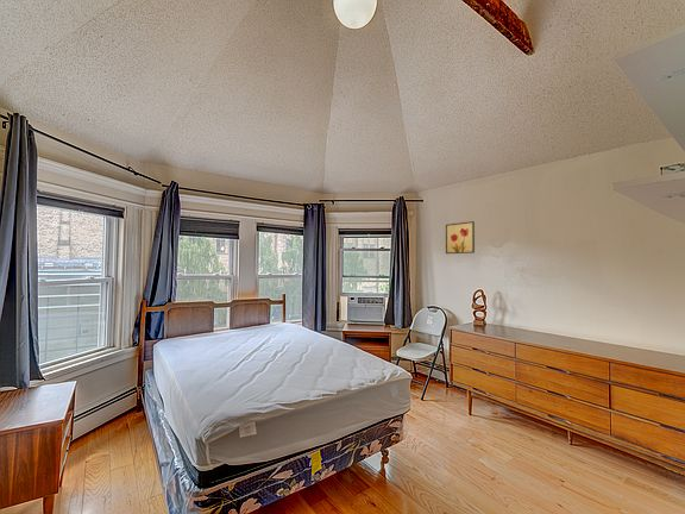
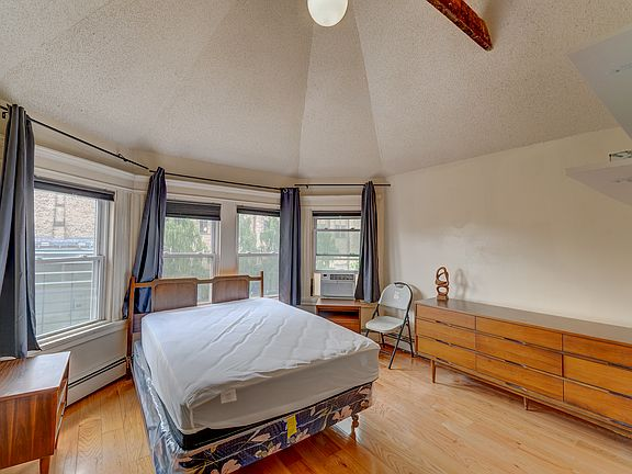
- wall art (459, 238)
